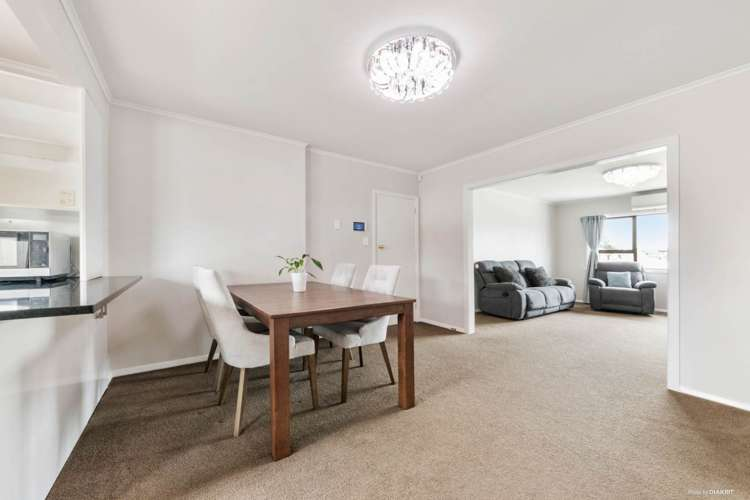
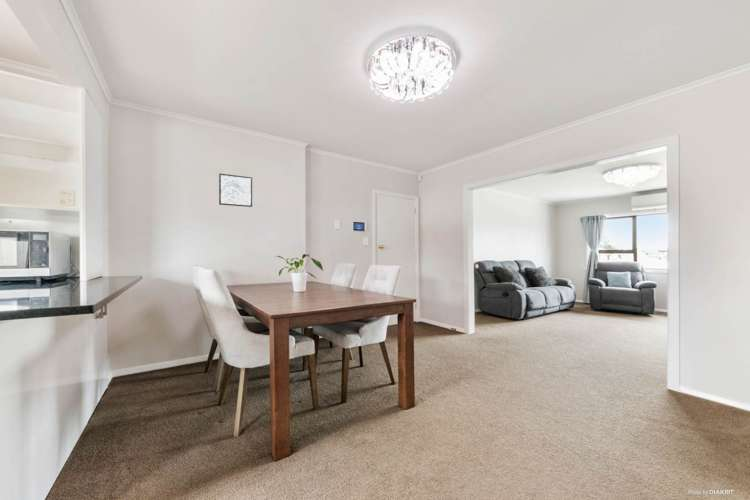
+ wall art (236, 190)
